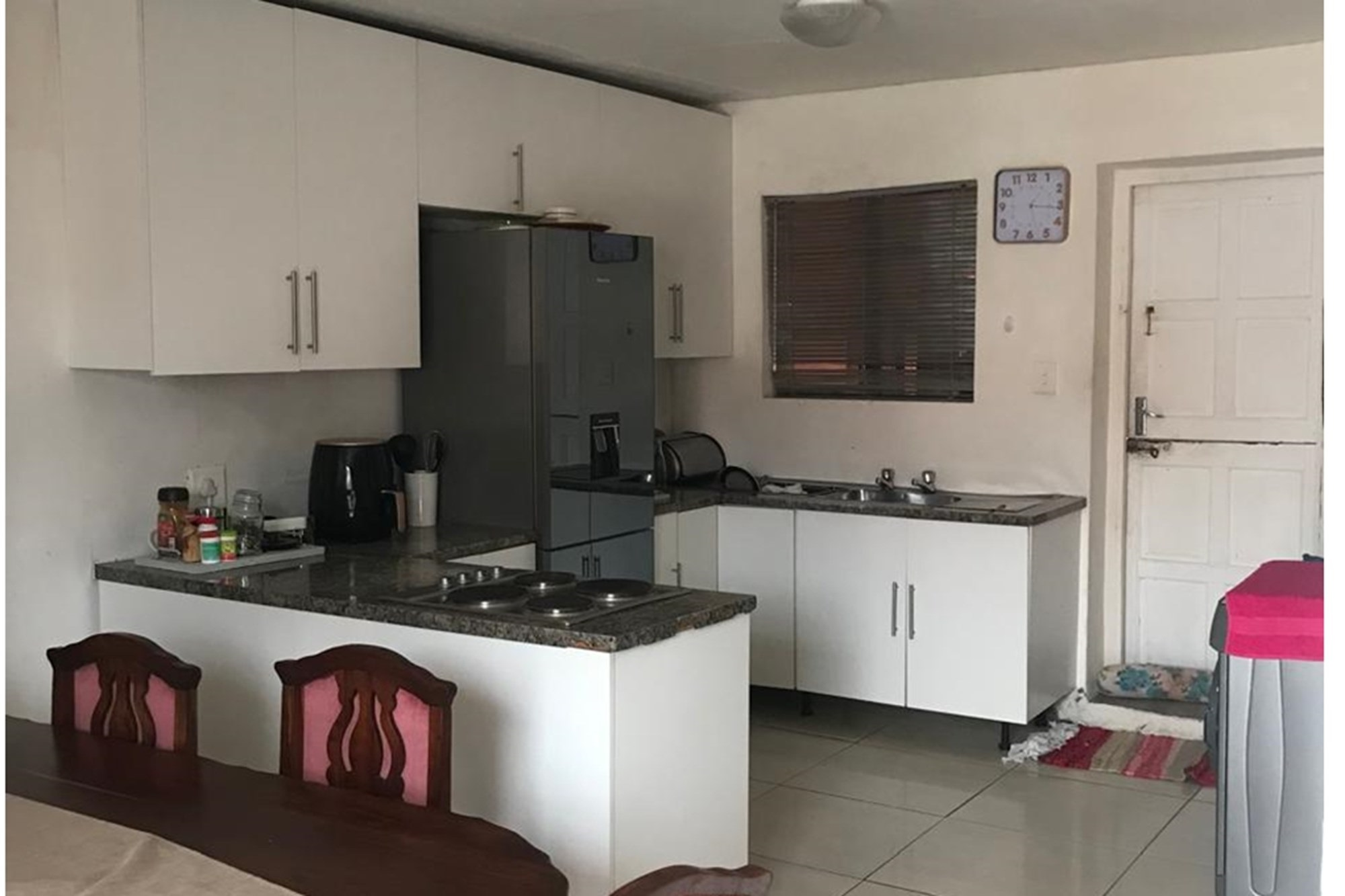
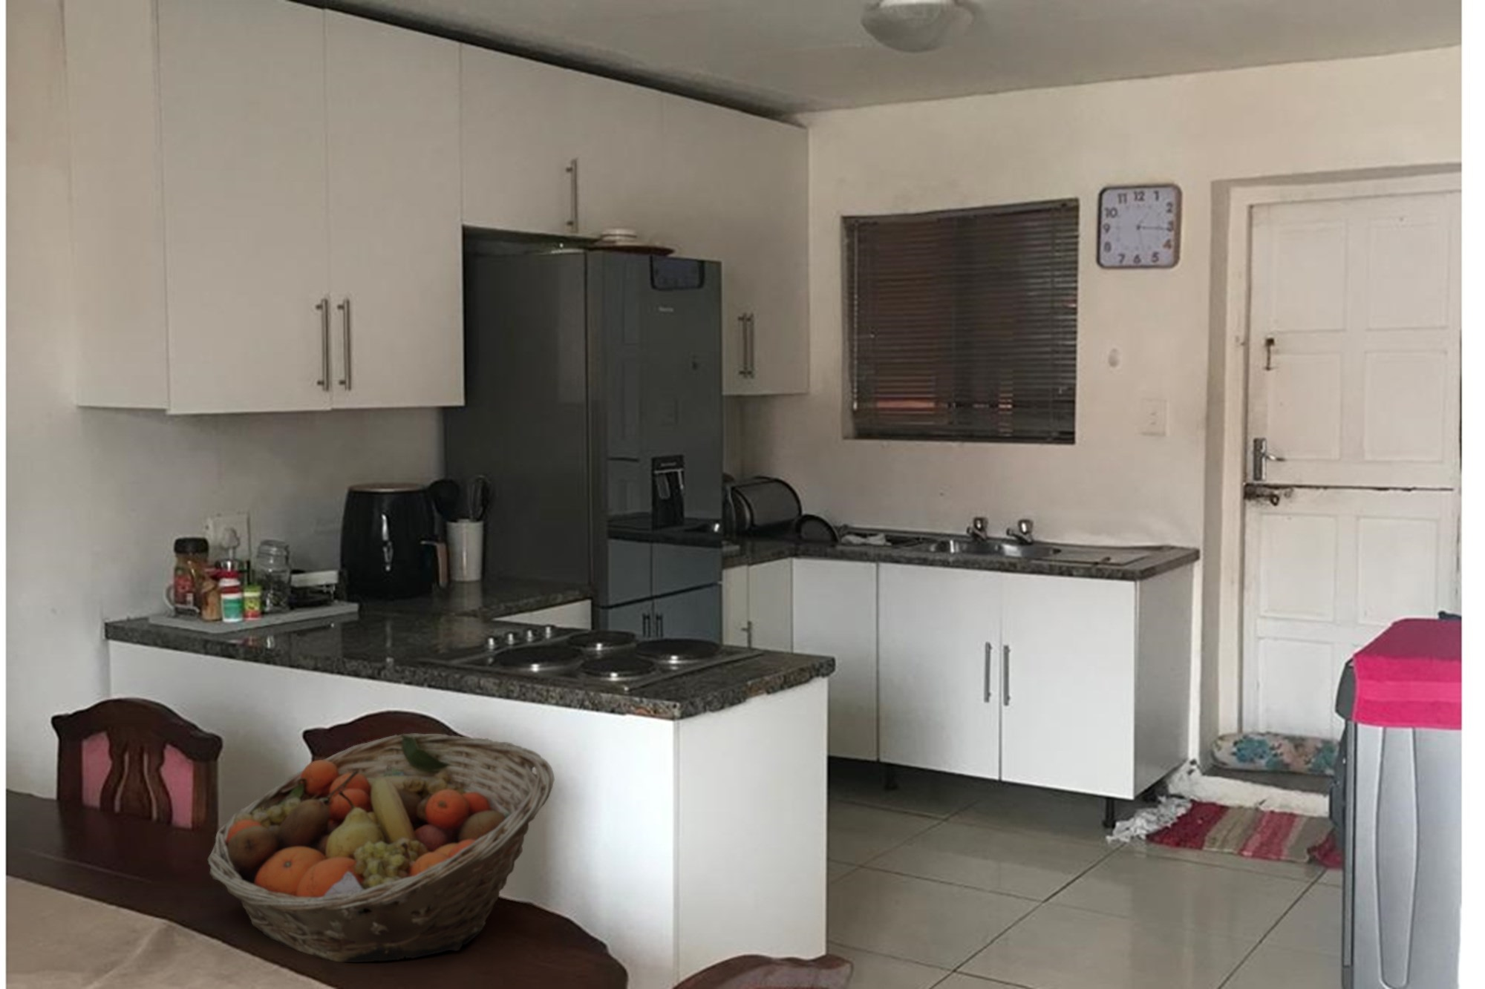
+ fruit basket (383, 839)
